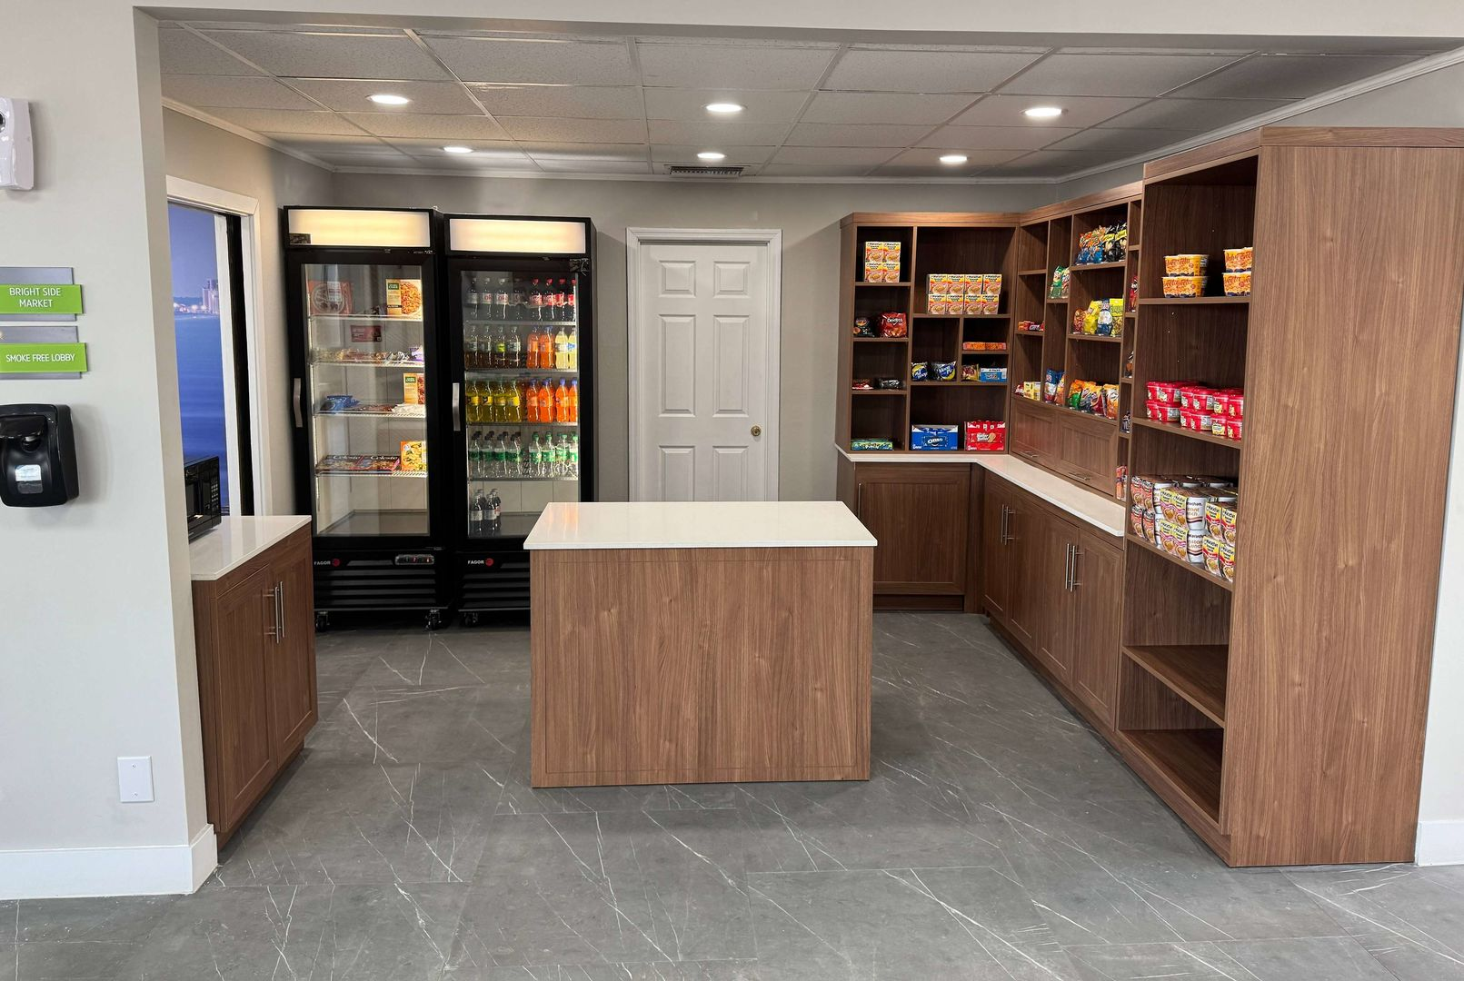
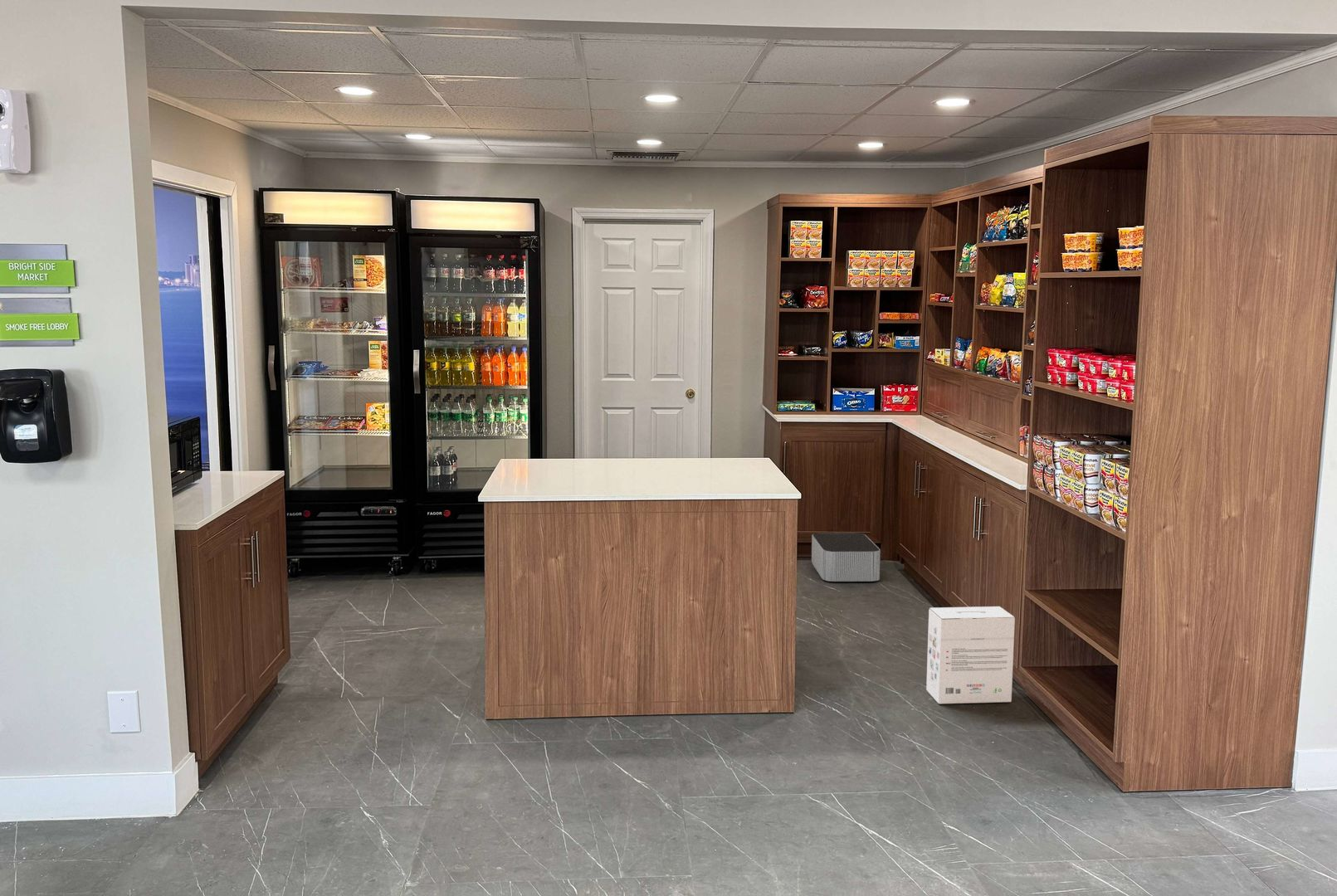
+ cardboard box (969, 654)
+ storage bin (844, 556)
